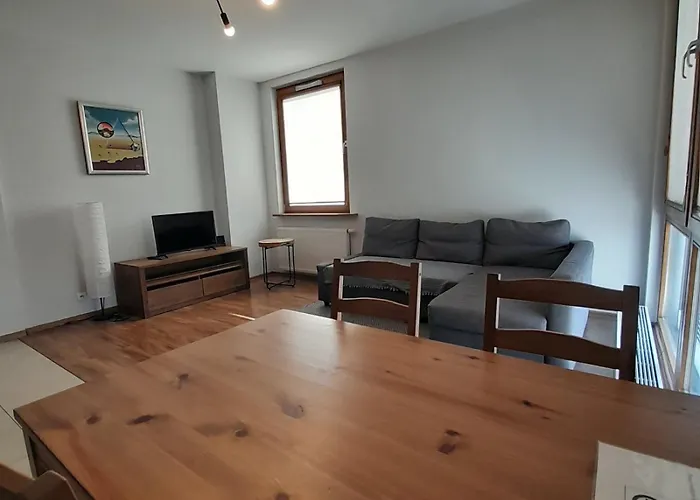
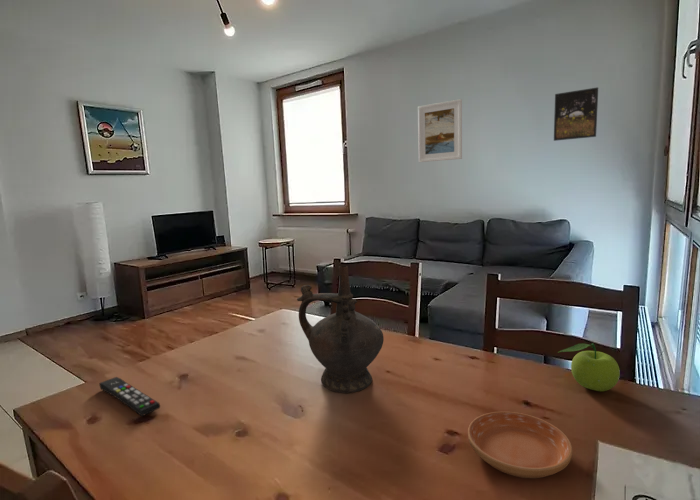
+ fruit (586, 365)
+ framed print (575, 115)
+ remote control (127, 394)
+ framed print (439, 132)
+ saucer (517, 444)
+ ceremonial vessel (340, 324)
